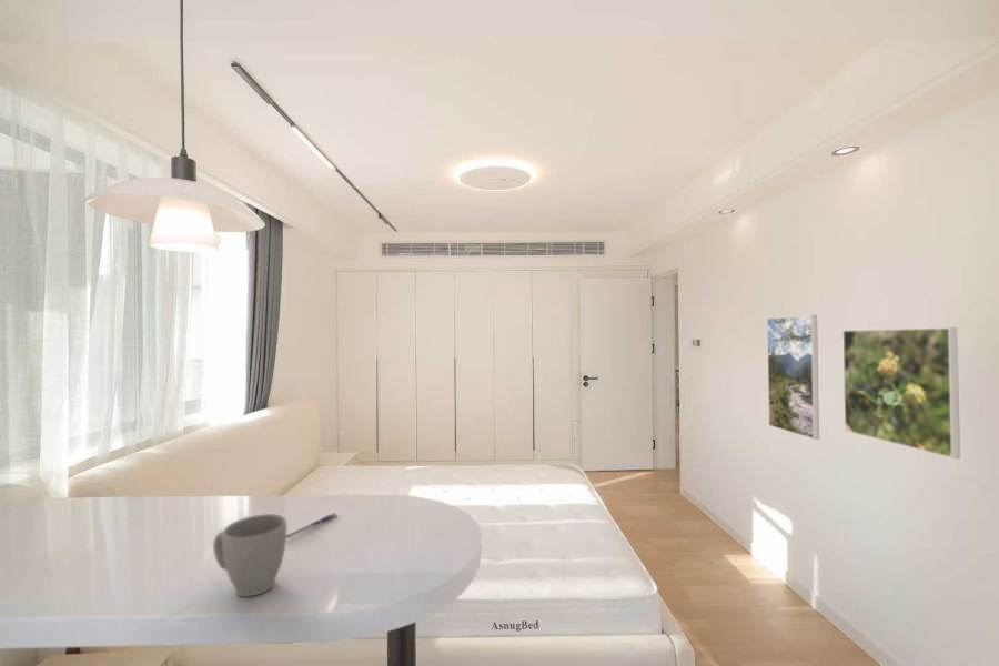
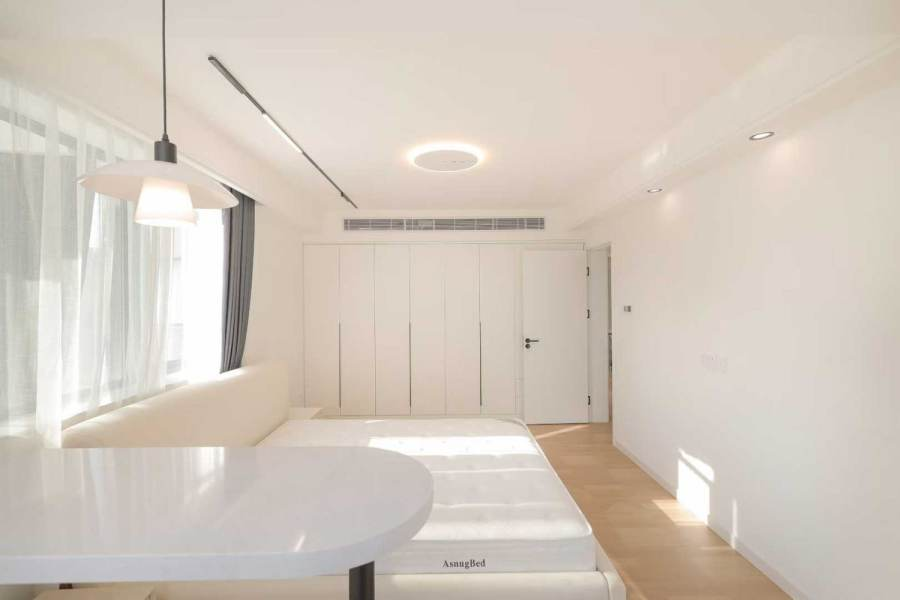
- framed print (790, 374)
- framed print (894, 385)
- pen (311, 525)
- mug (246, 554)
